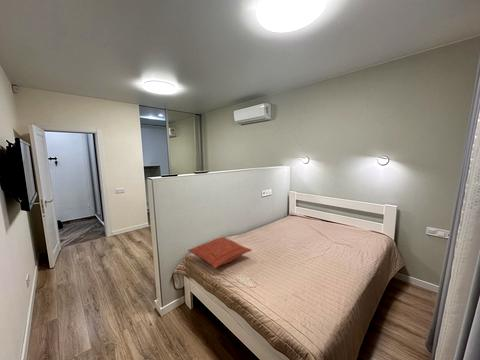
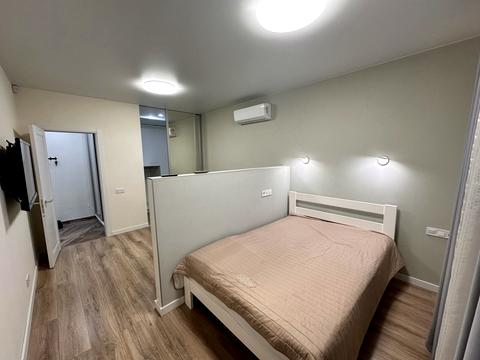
- pillow (219, 250)
